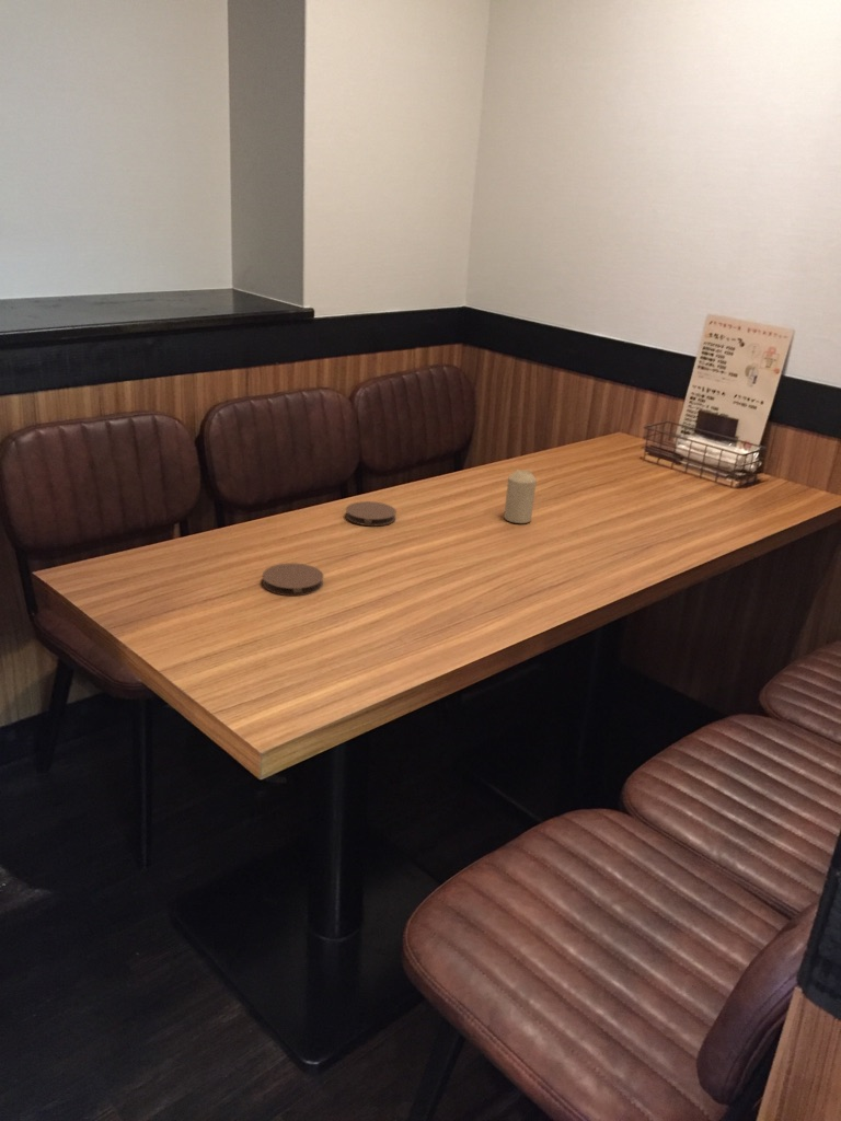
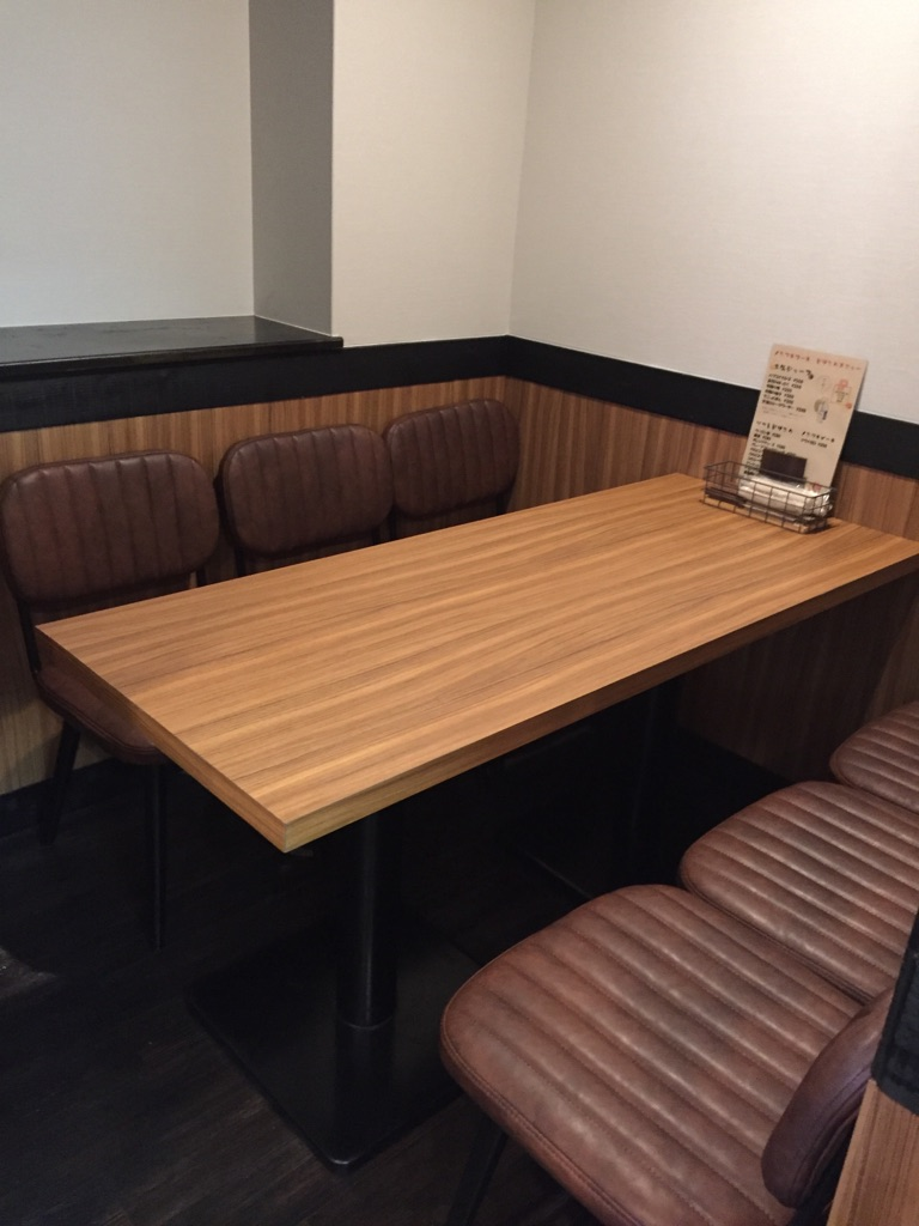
- coaster (370, 513)
- candle (520, 495)
- coaster (292, 579)
